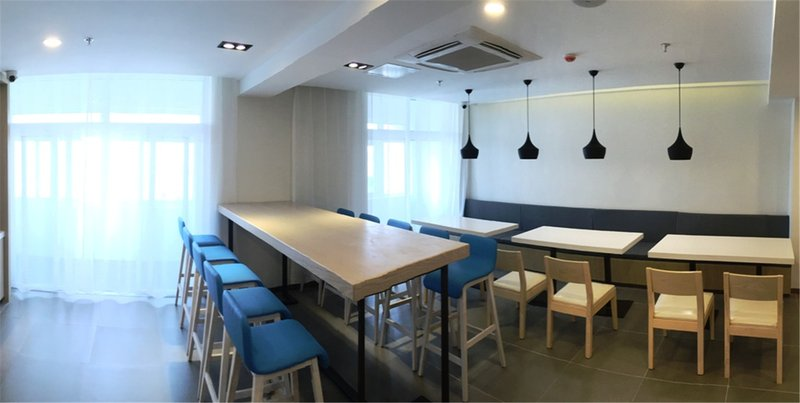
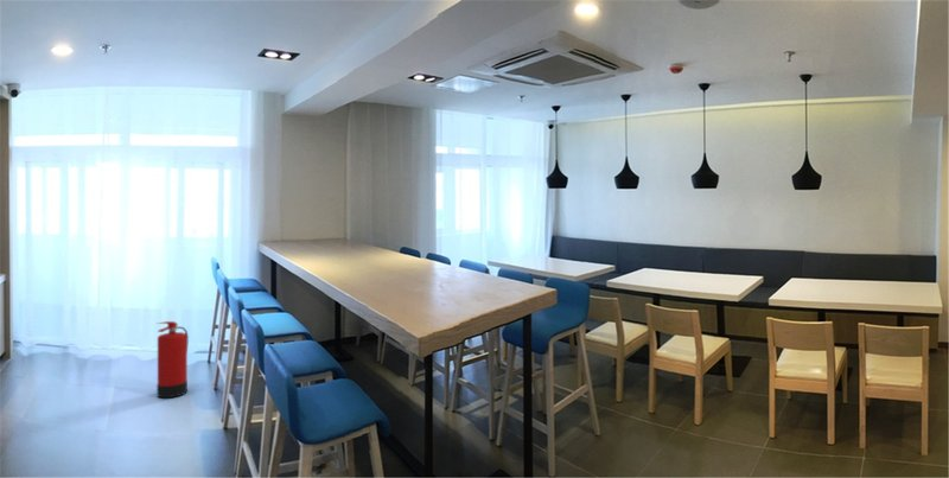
+ fire extinguisher (173, 356)
